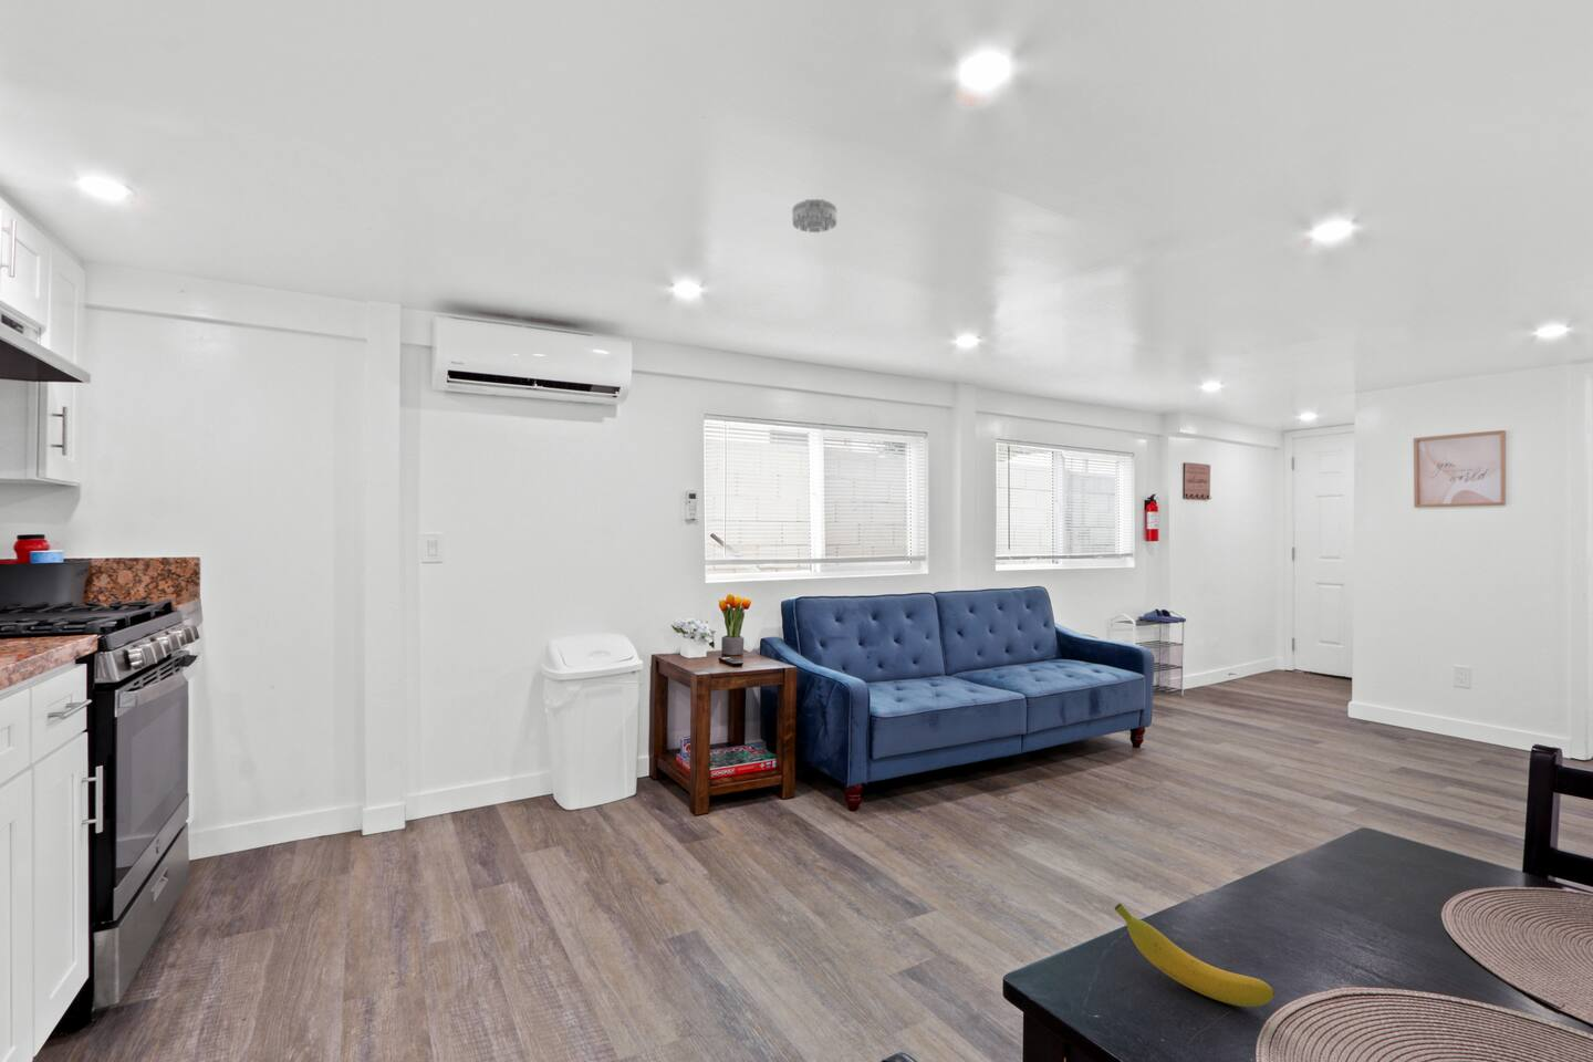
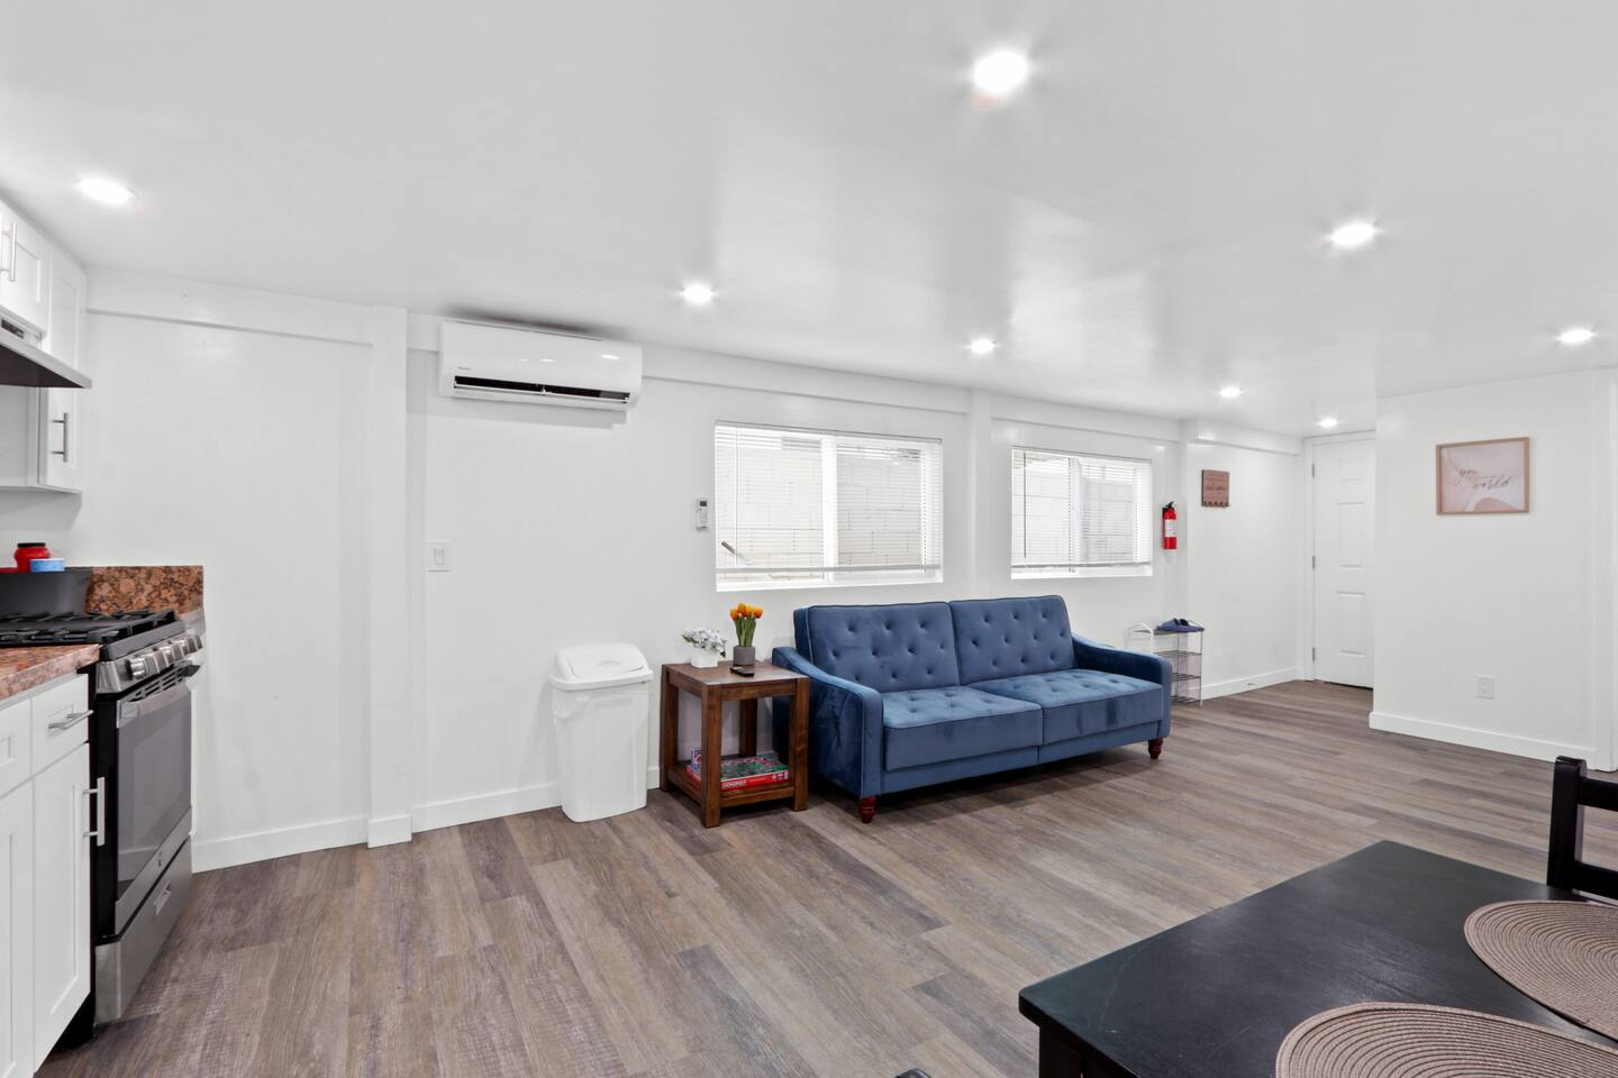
- banana (1188, 957)
- smoke detector (814, 215)
